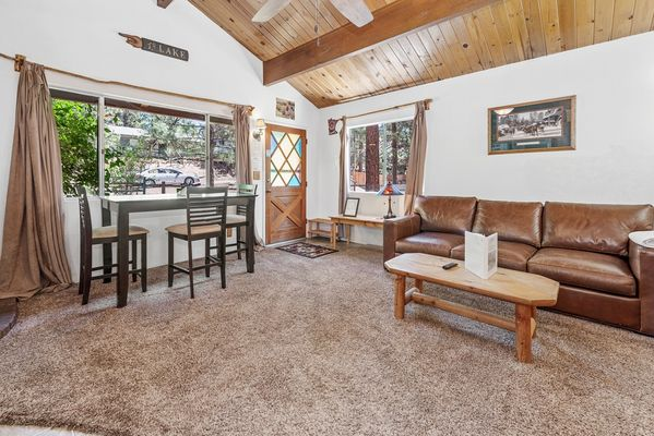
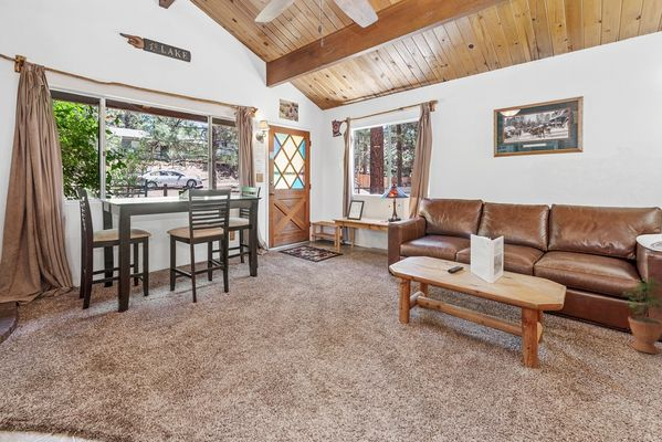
+ potted plant (642, 311)
